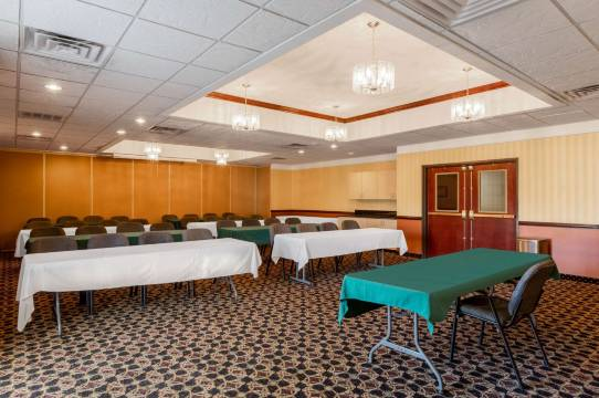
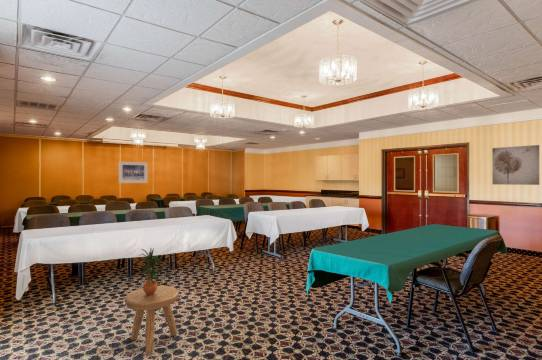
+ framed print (133, 172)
+ potted plant (152, 270)
+ wall art (514, 165)
+ stool (152, 317)
